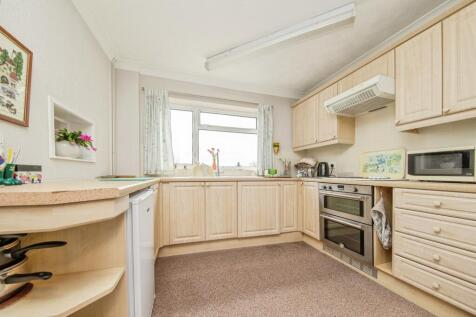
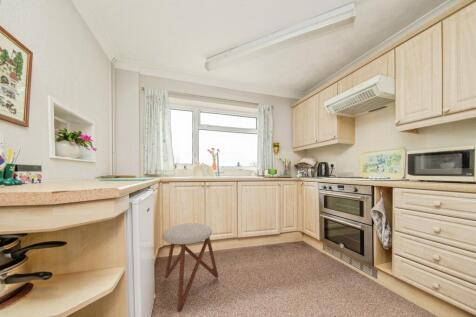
+ stool (192, 256)
